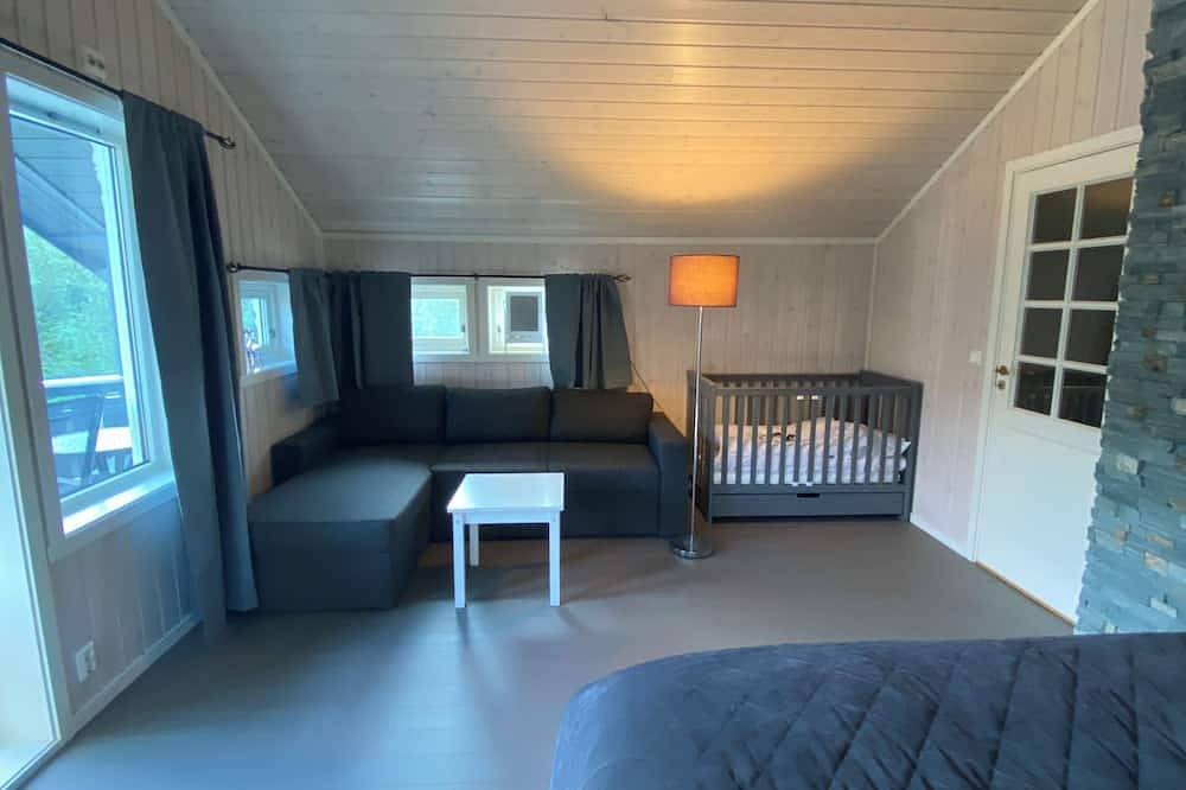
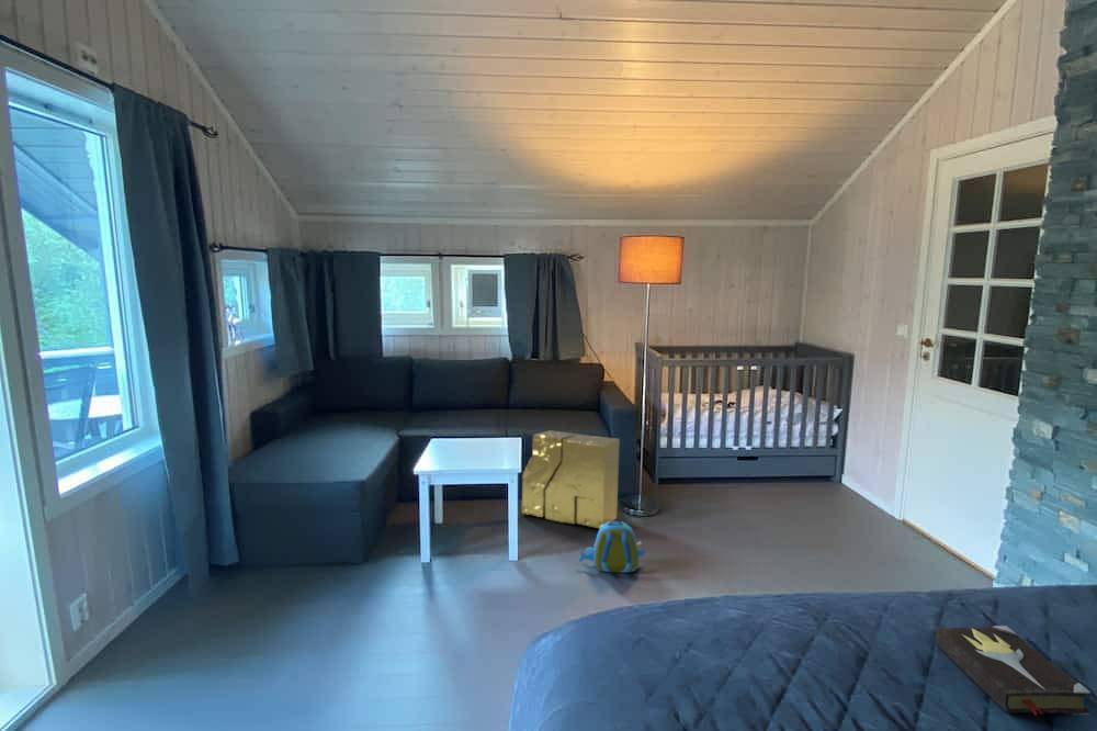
+ cardboard box (569, 476)
+ hardback book (1006, 665)
+ backpack (612, 547)
